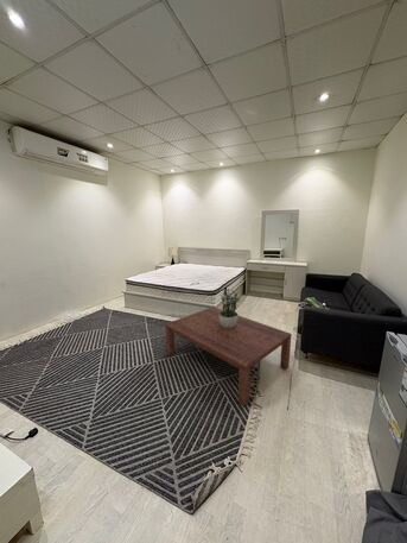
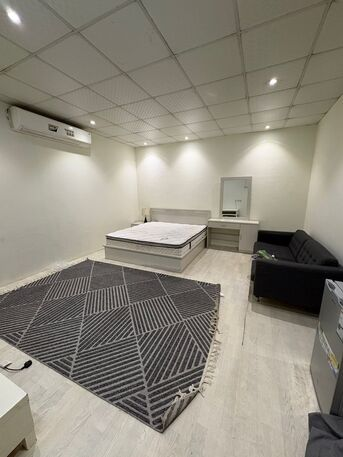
- potted plant (229, 308)
- coffee table (224, 343)
